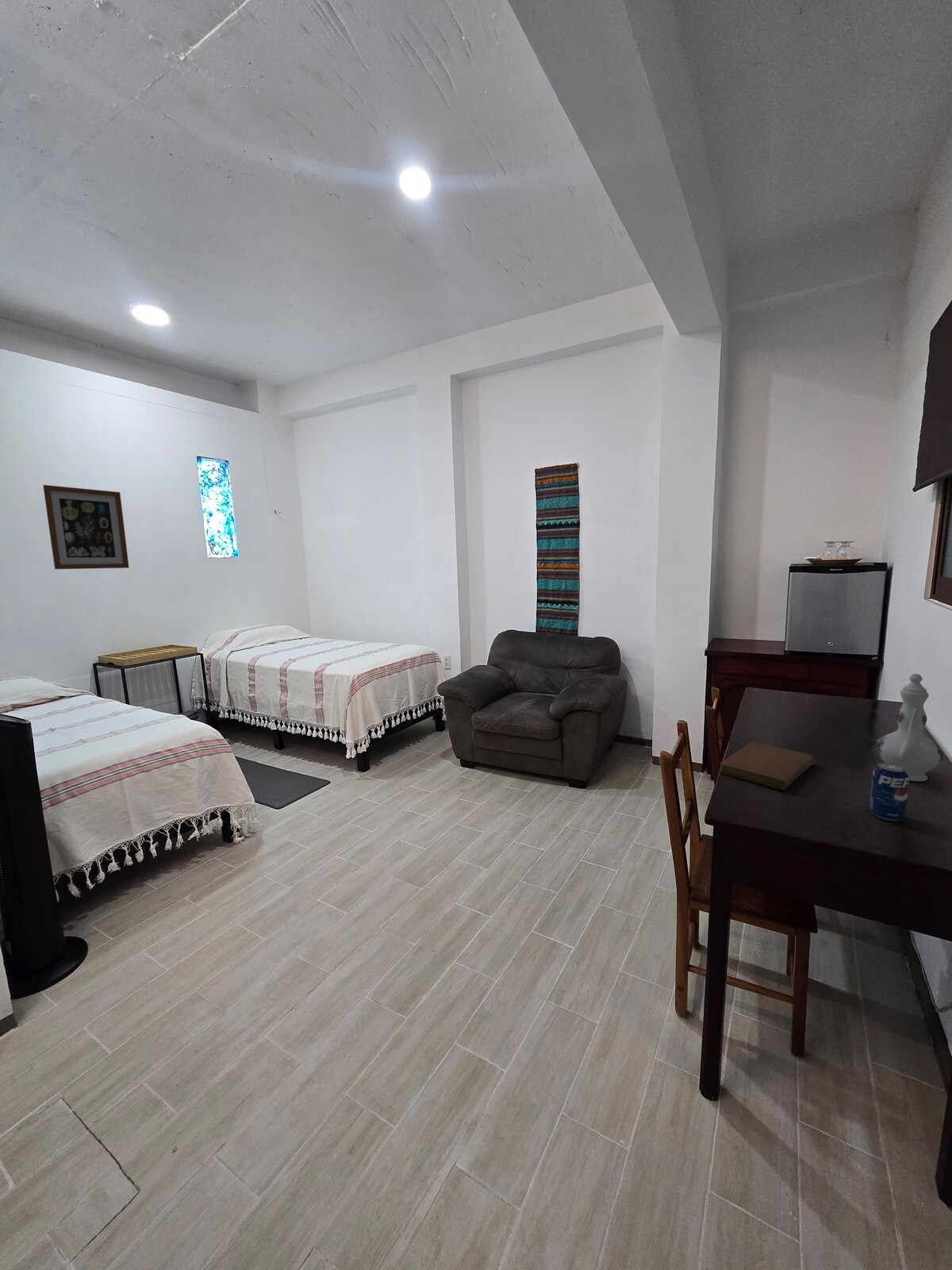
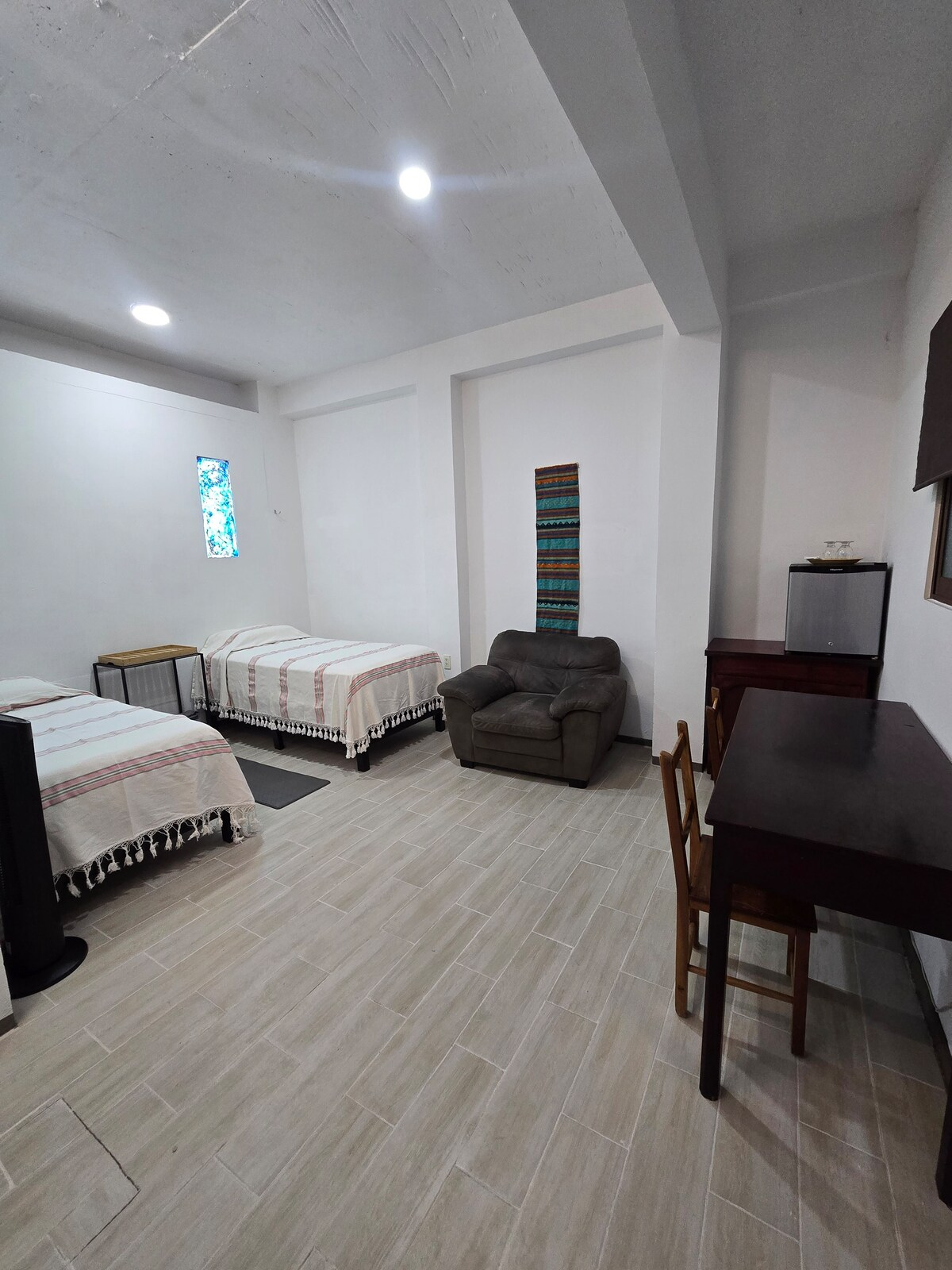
- notebook (767, 764)
- chinaware (912, 726)
- wall art (88, 529)
- beverage can (889, 791)
